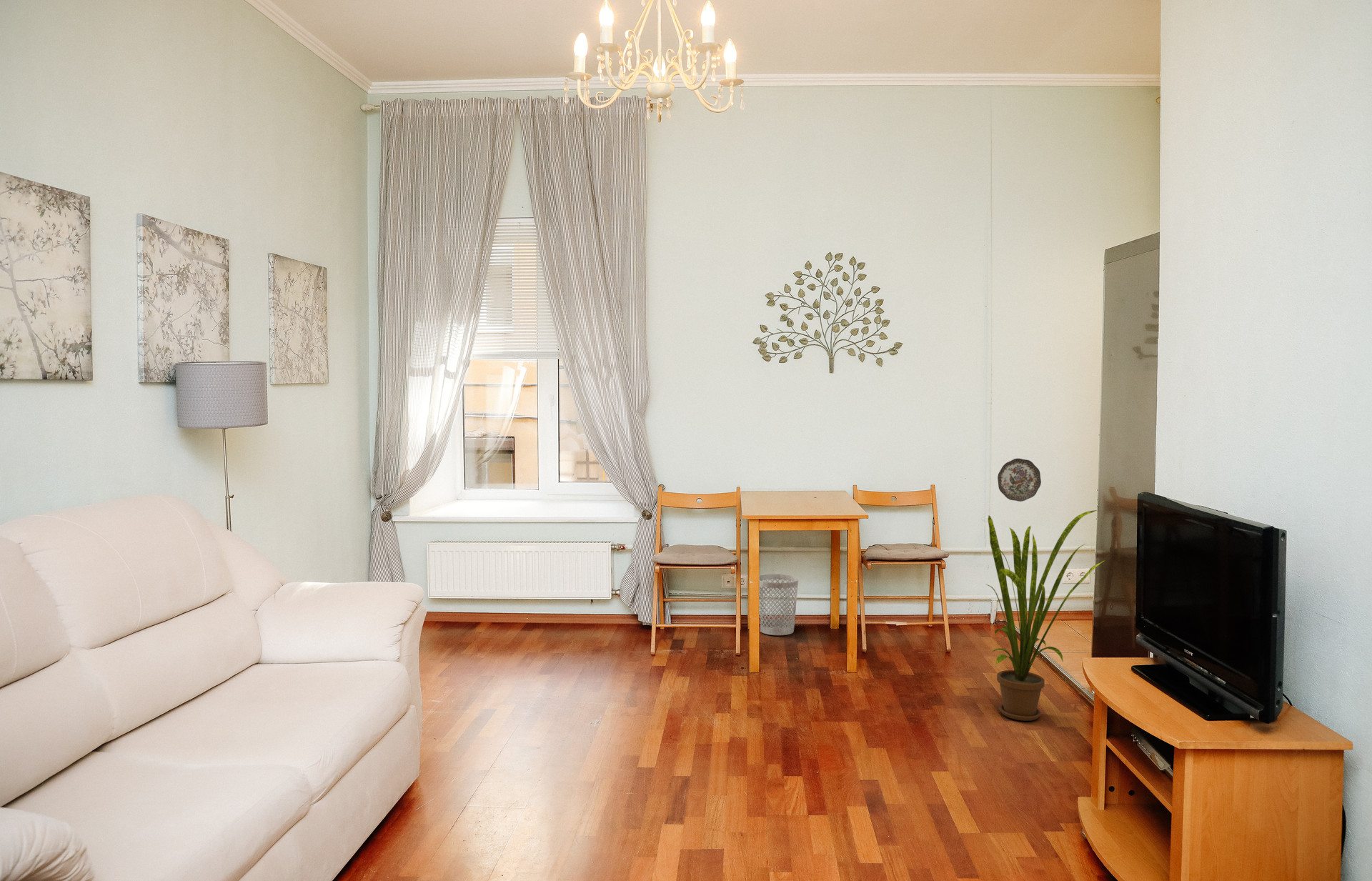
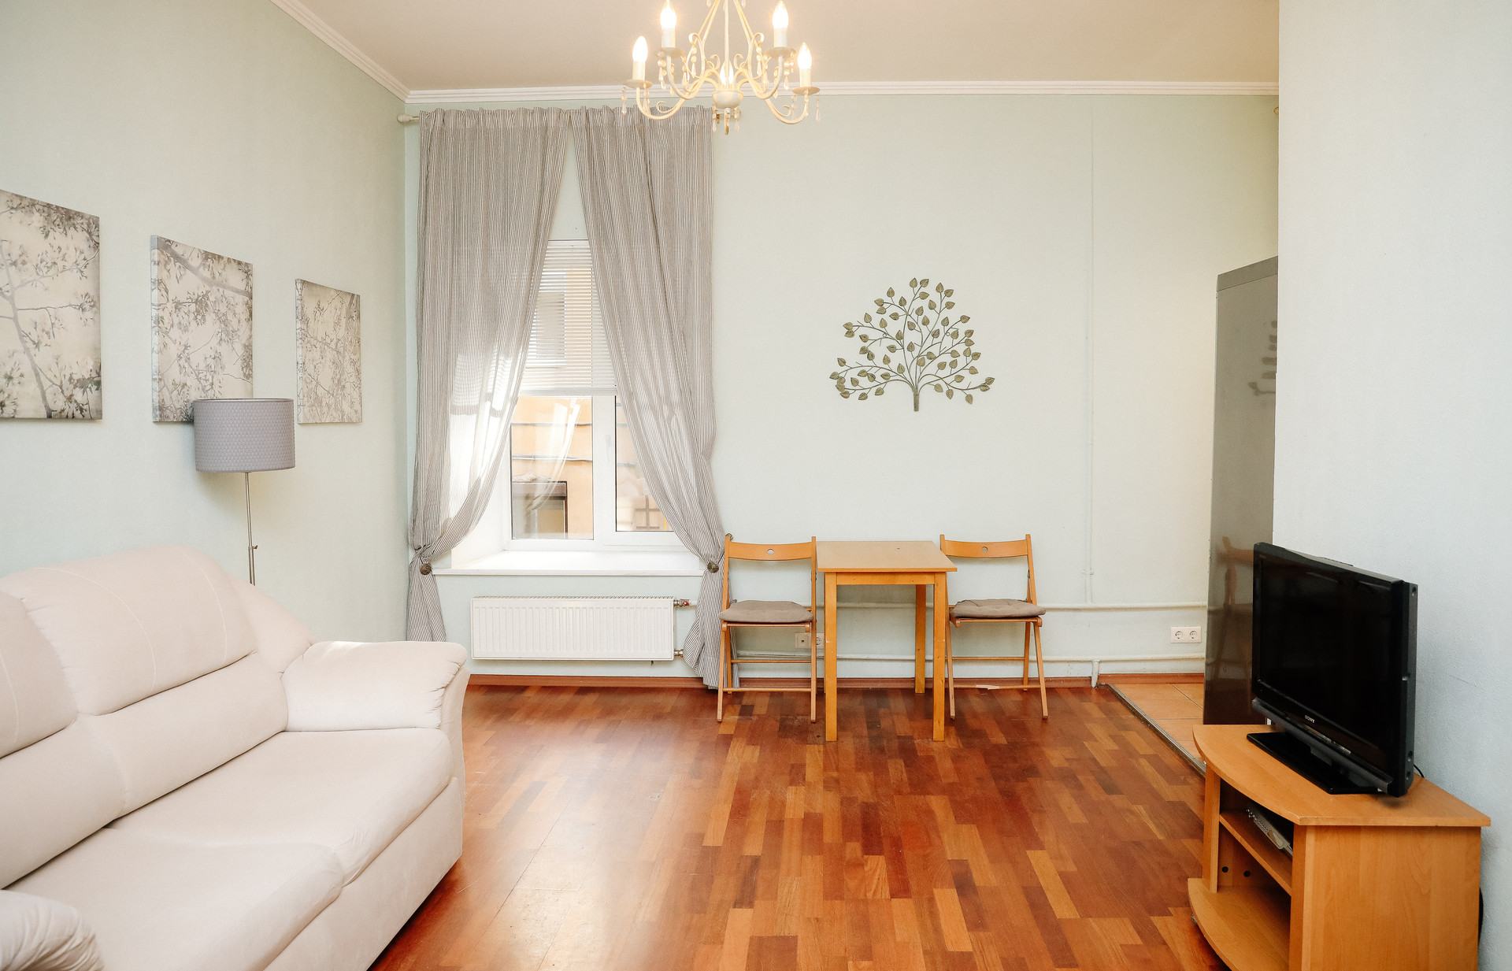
- decorative plate (1018, 479)
- house plant (1030, 611)
- wastebasket (777, 604)
